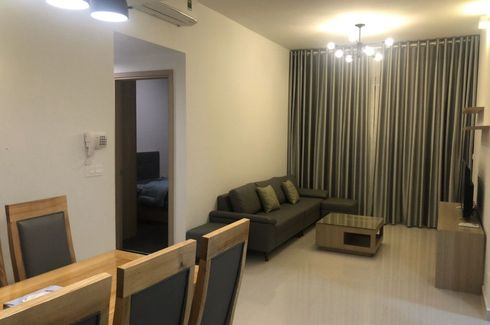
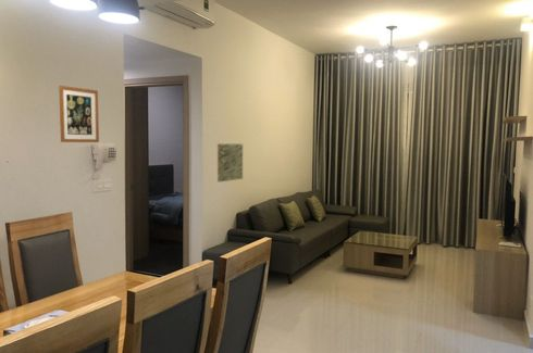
+ wall art (79, 115)
+ wall art (231, 162)
